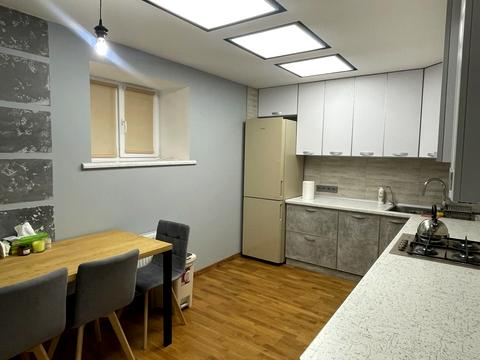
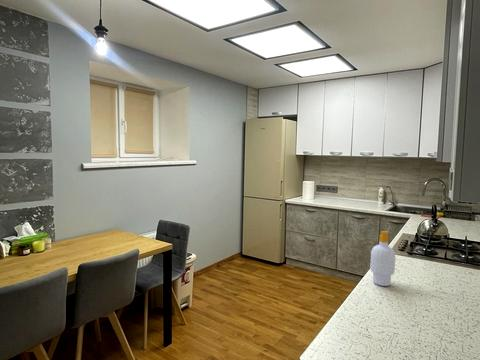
+ soap bottle (382, 257)
